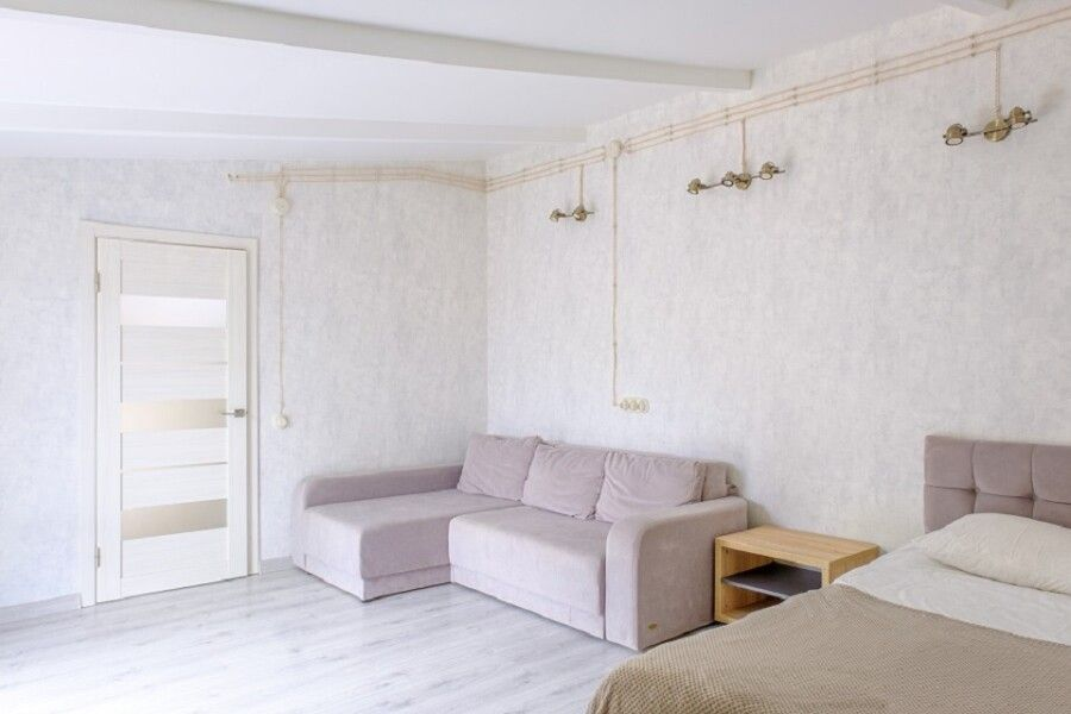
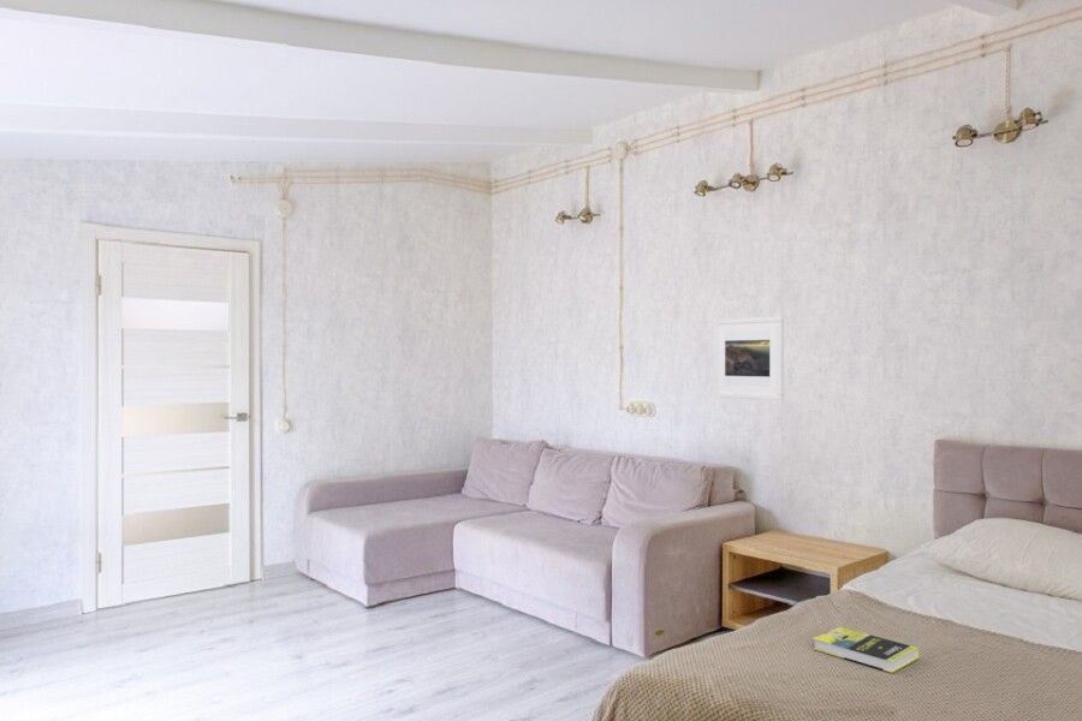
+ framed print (747, 358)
+ book (864, 648)
